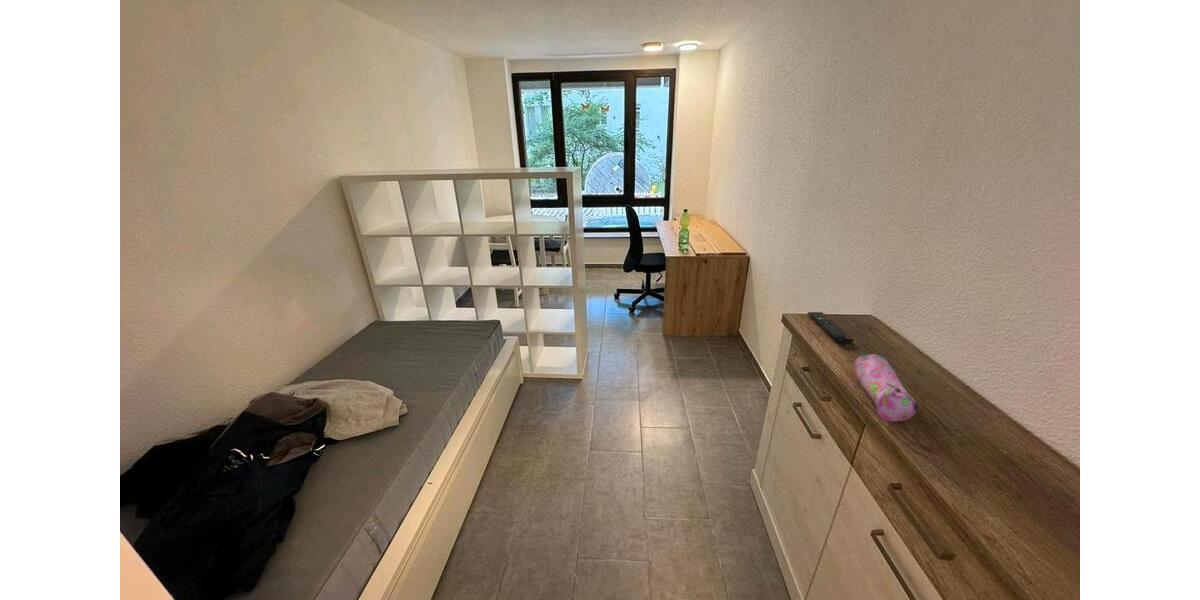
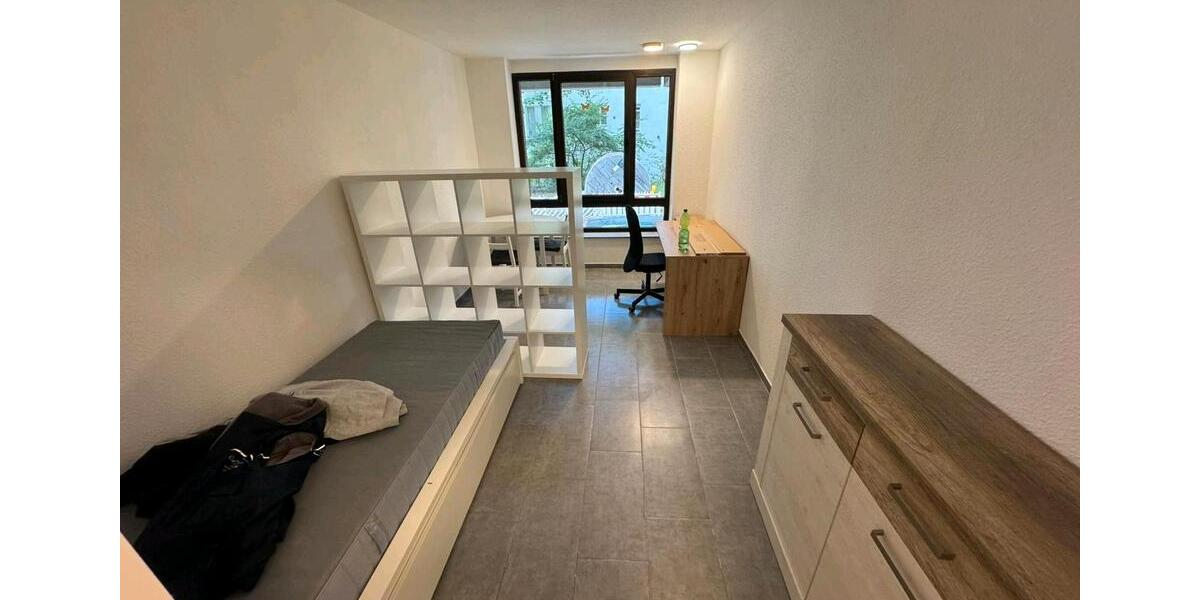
- remote control (829, 326)
- pencil case (883, 385)
